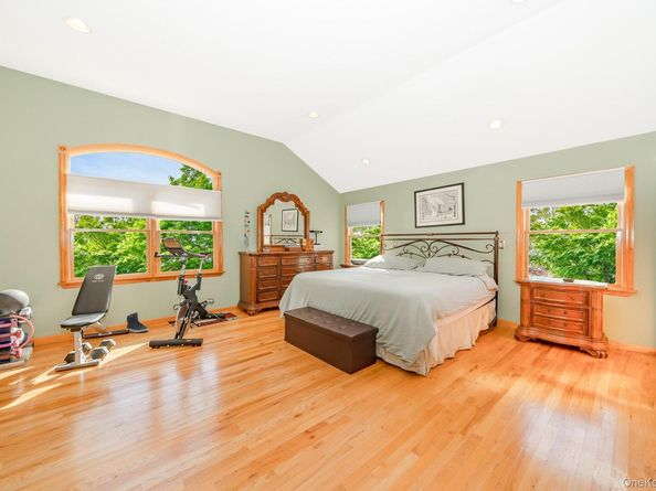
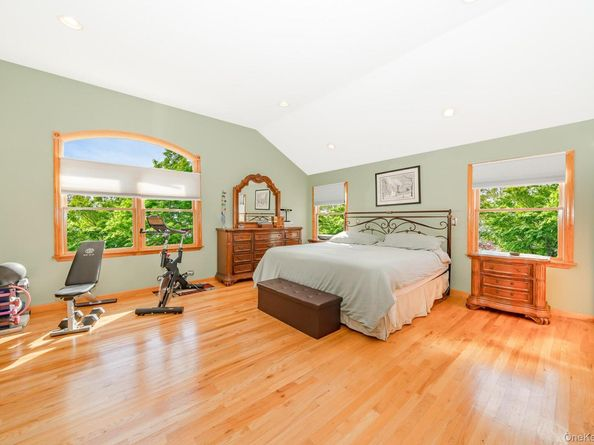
- sneaker (137, 321)
